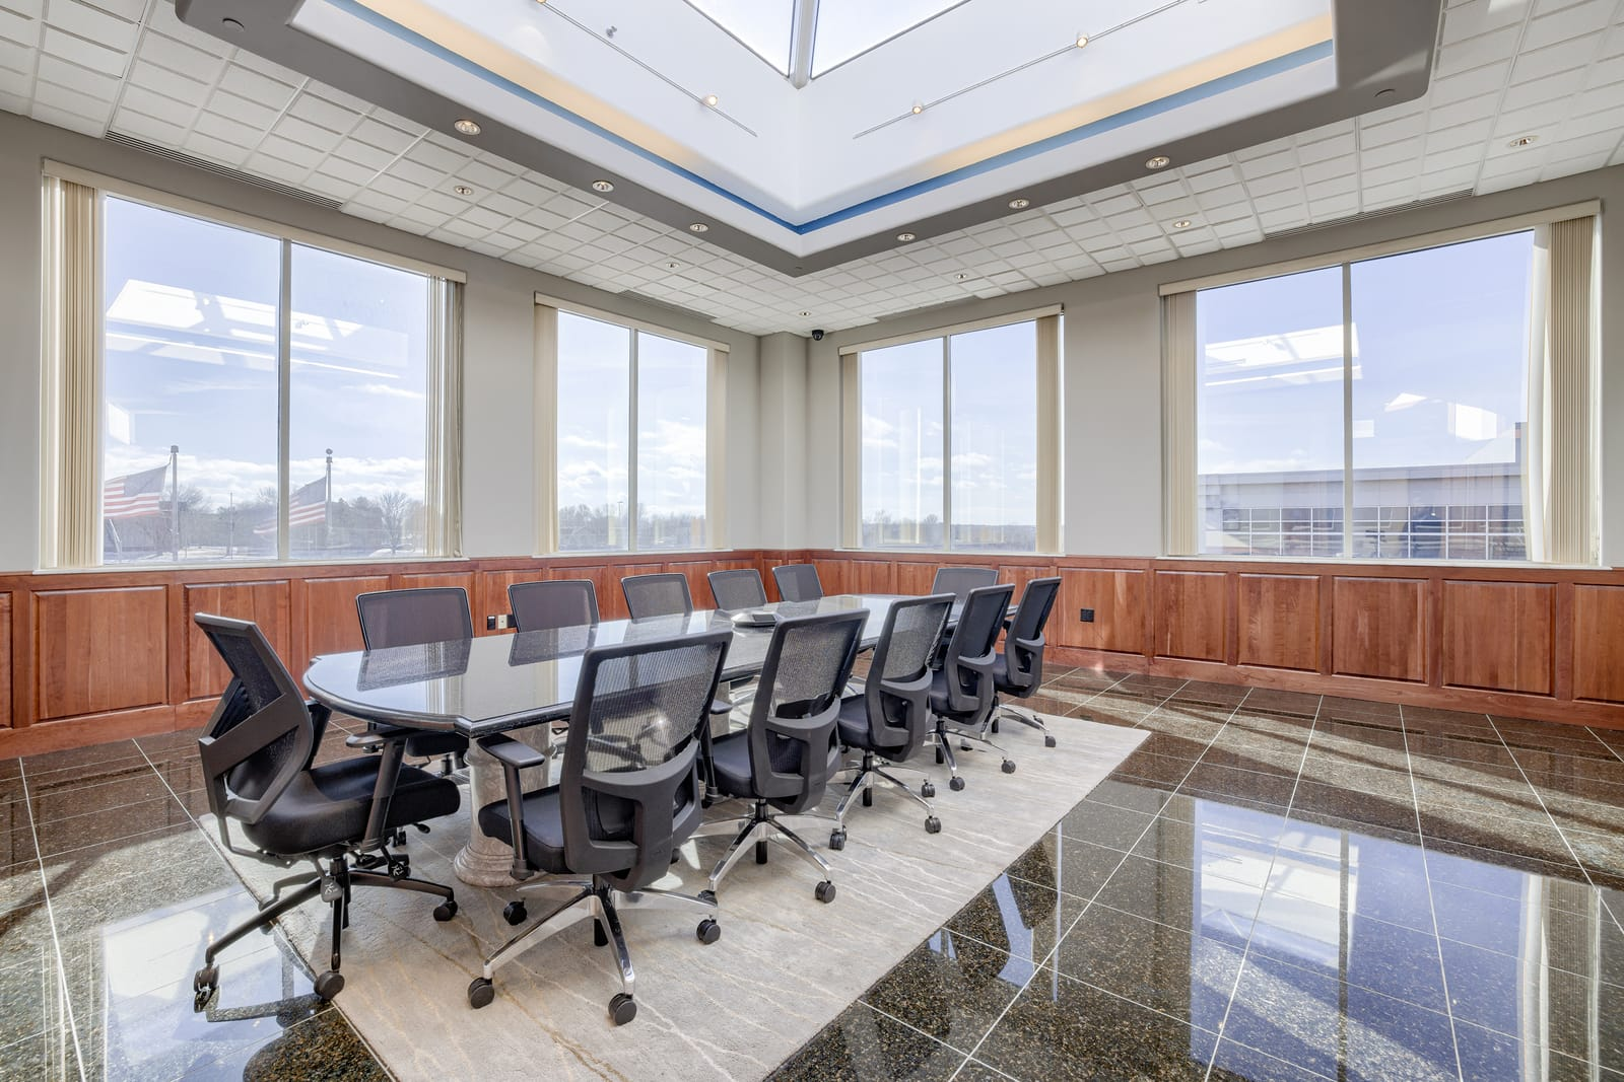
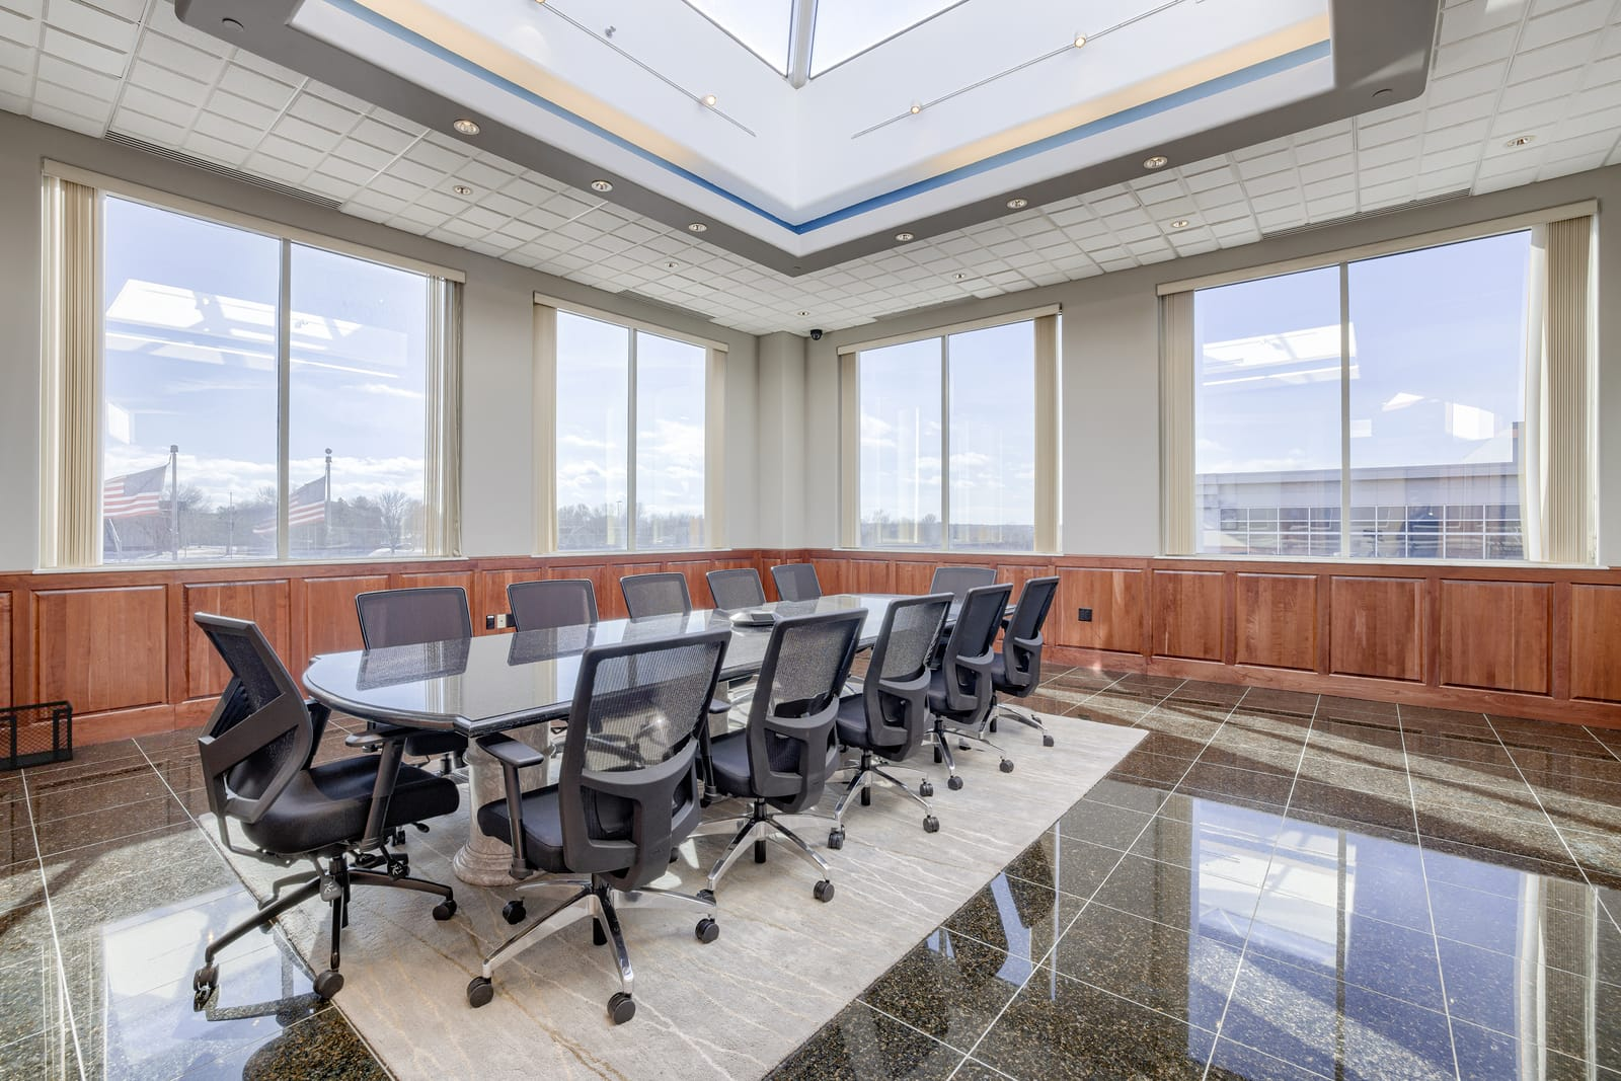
+ wastebasket (34, 735)
